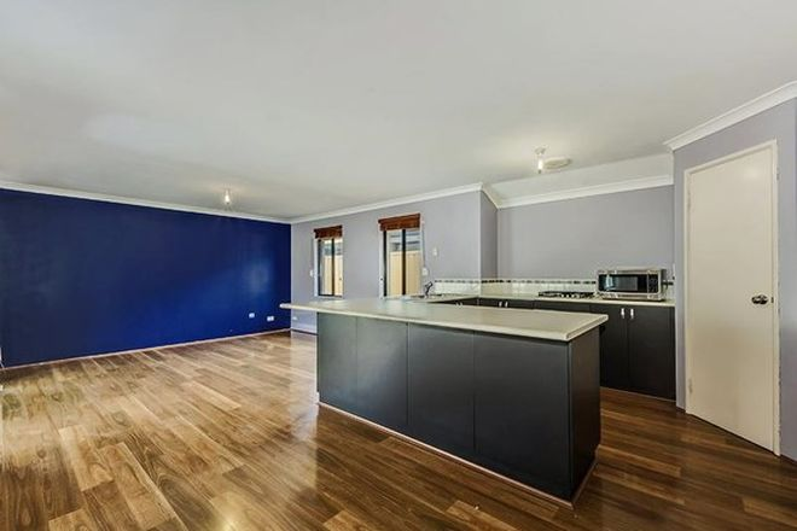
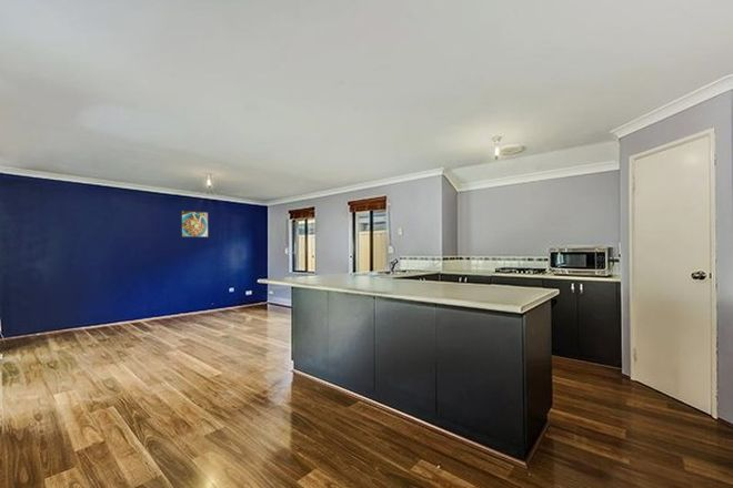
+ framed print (194, 224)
